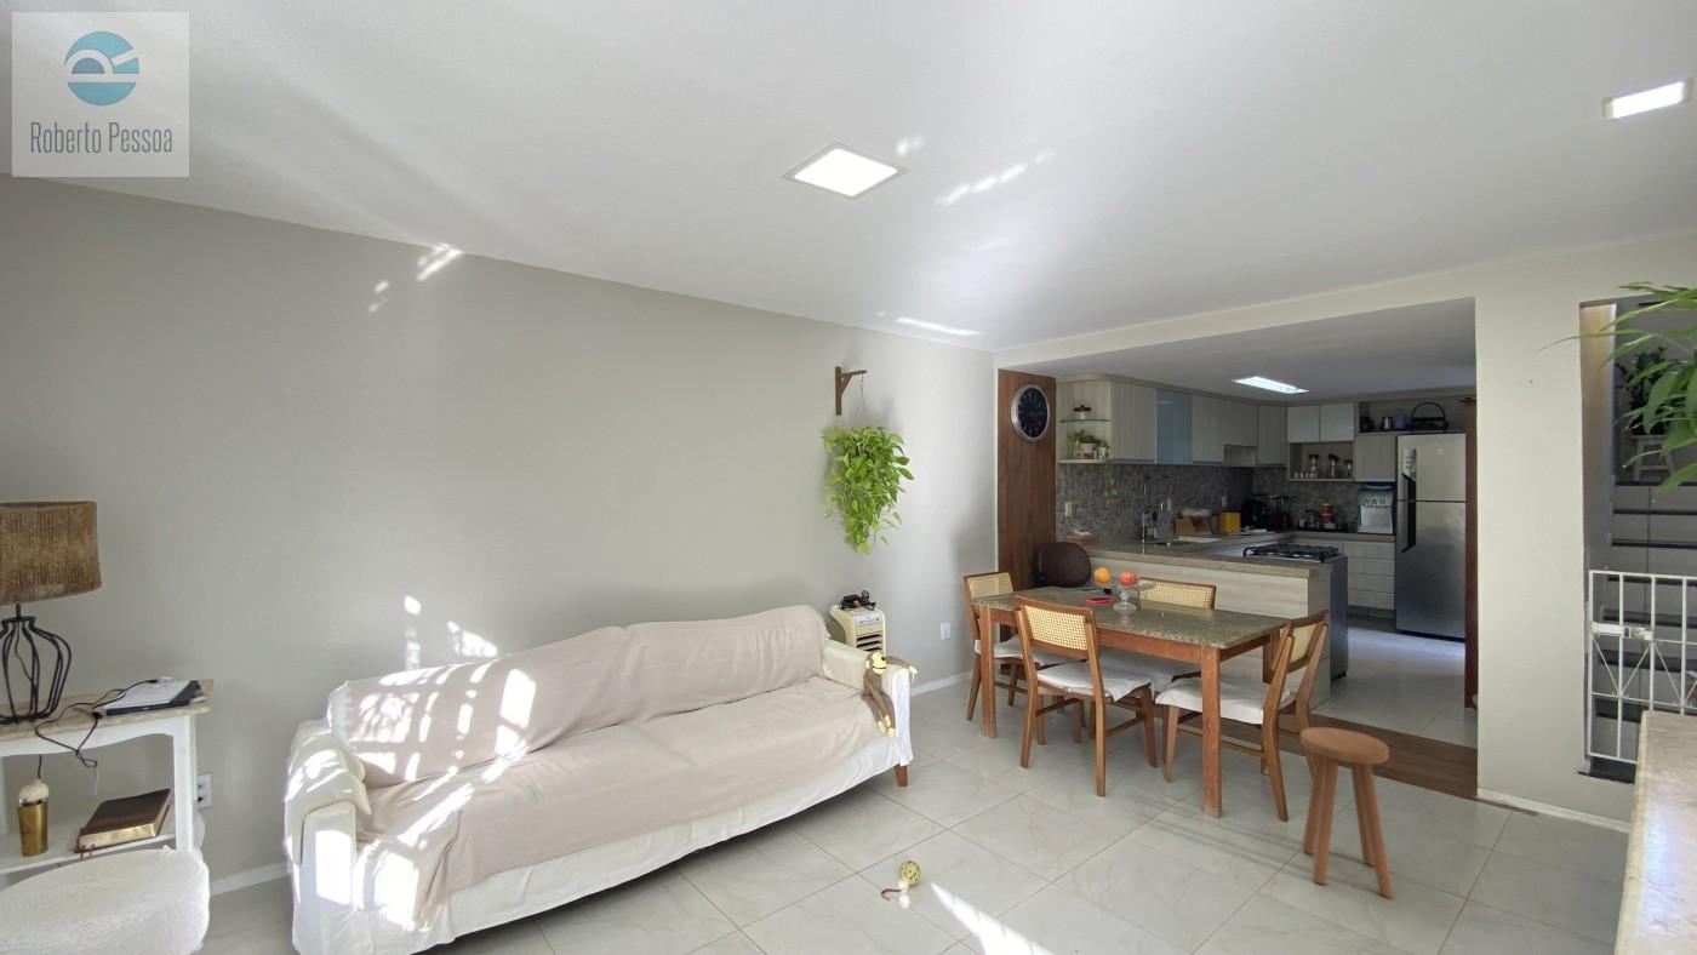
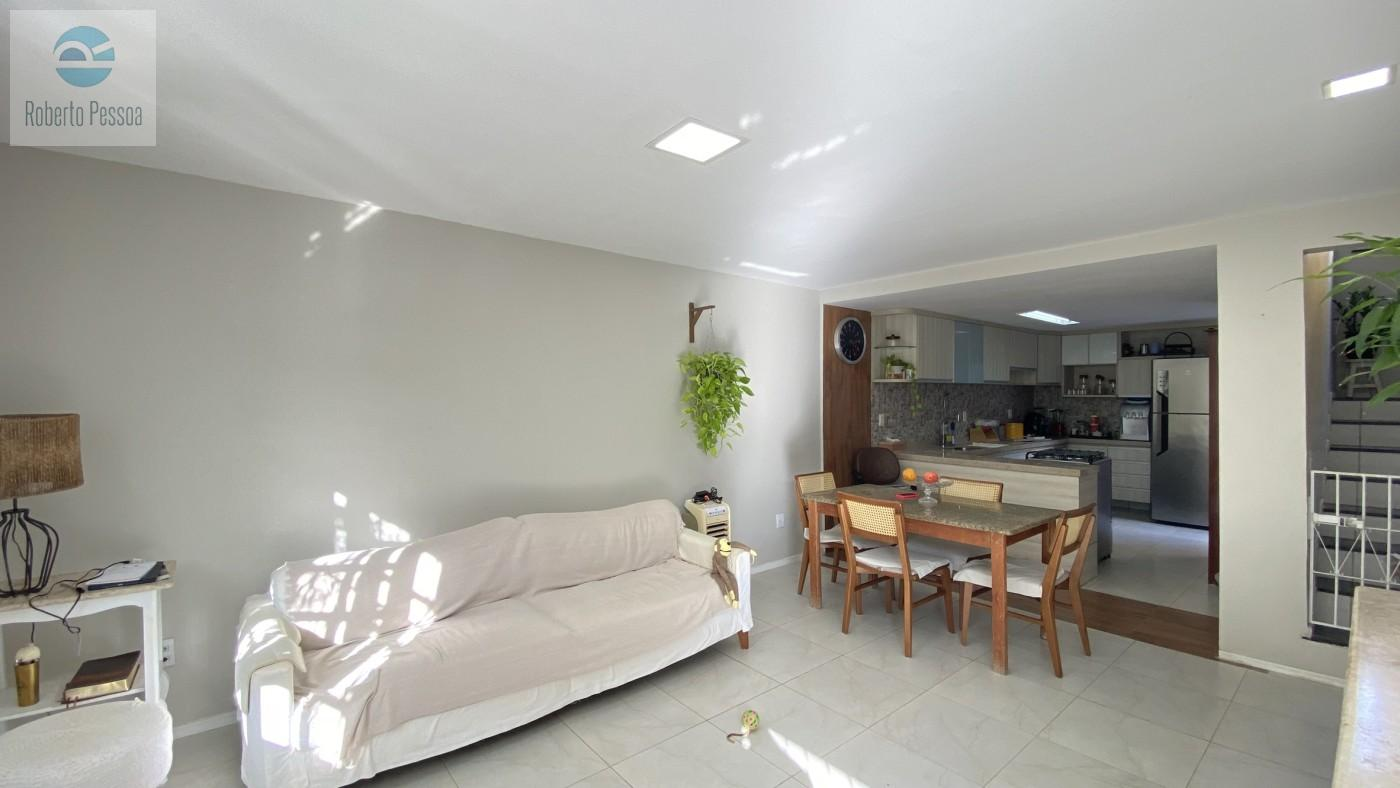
- stool (1333, 805)
